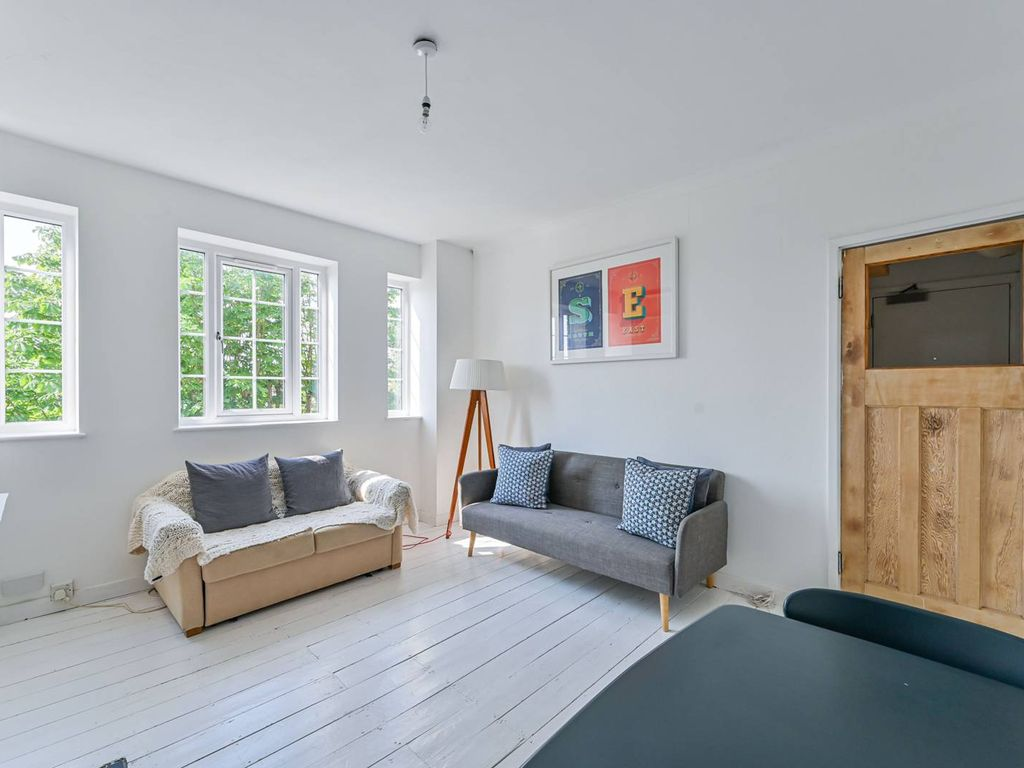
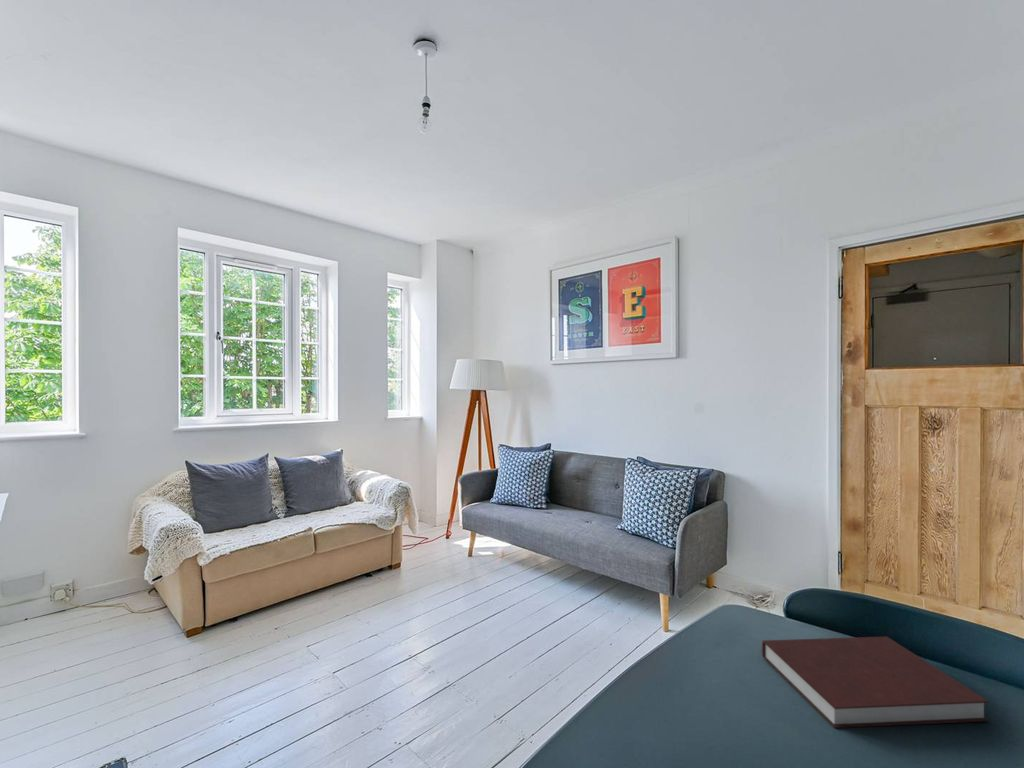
+ notebook (863, 676)
